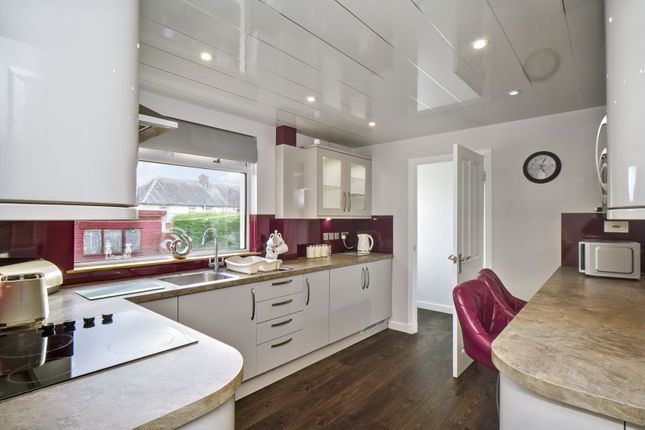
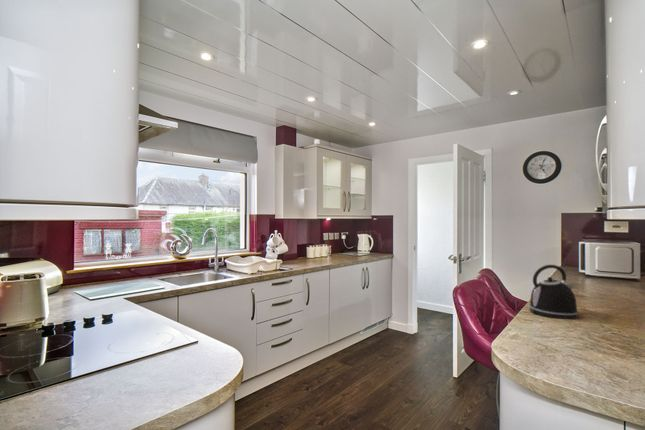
+ kettle (552, 288)
